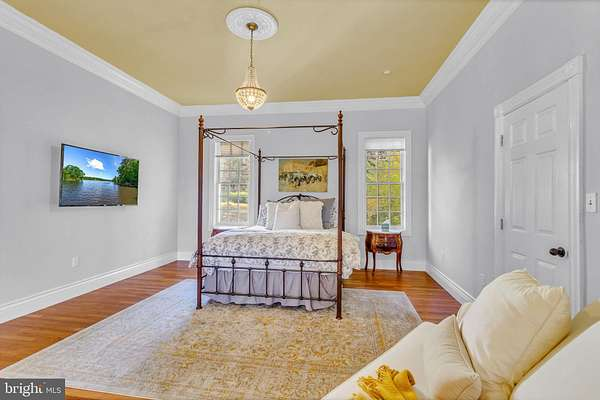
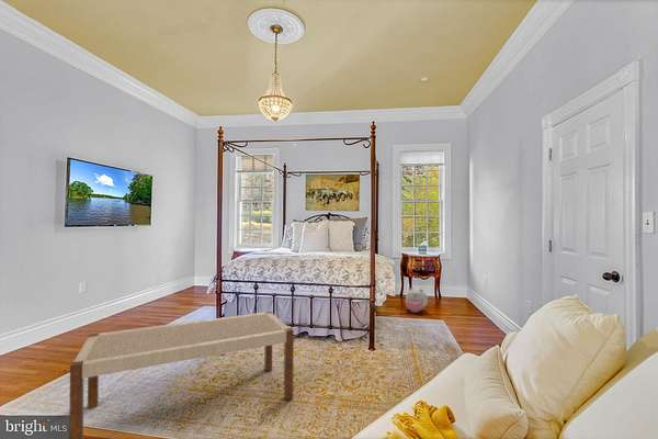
+ plush toy (416, 300)
+ bench (190, 359)
